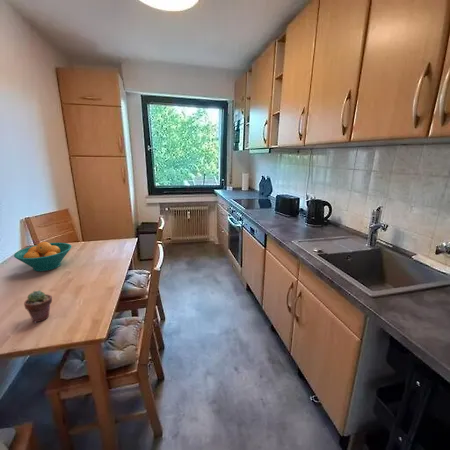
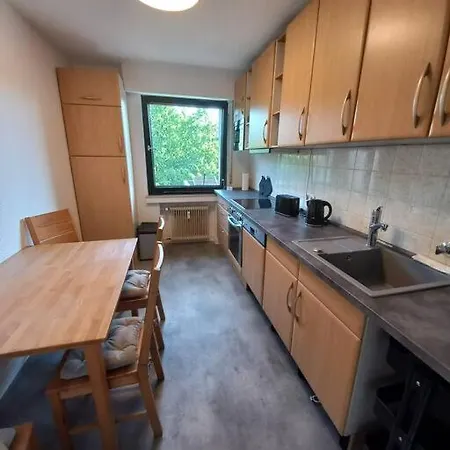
- fruit bowl (45, 254)
- potted succulent (38, 304)
